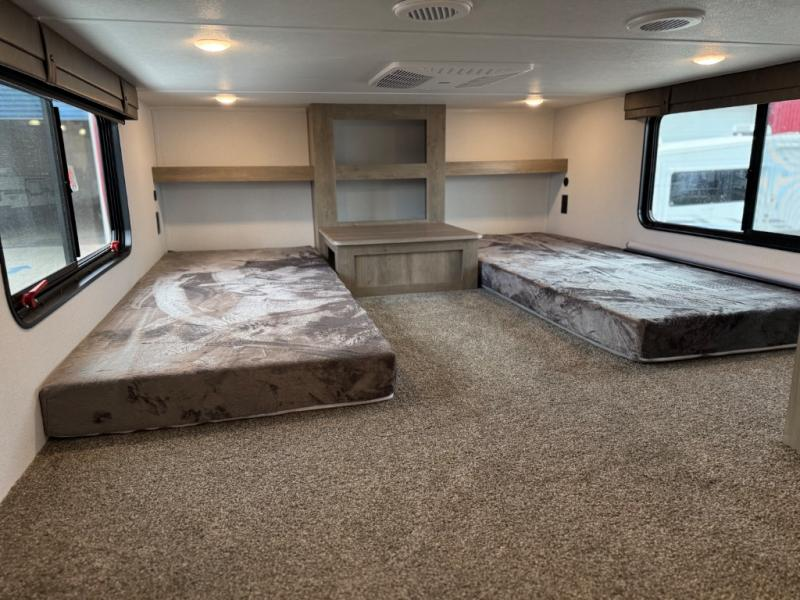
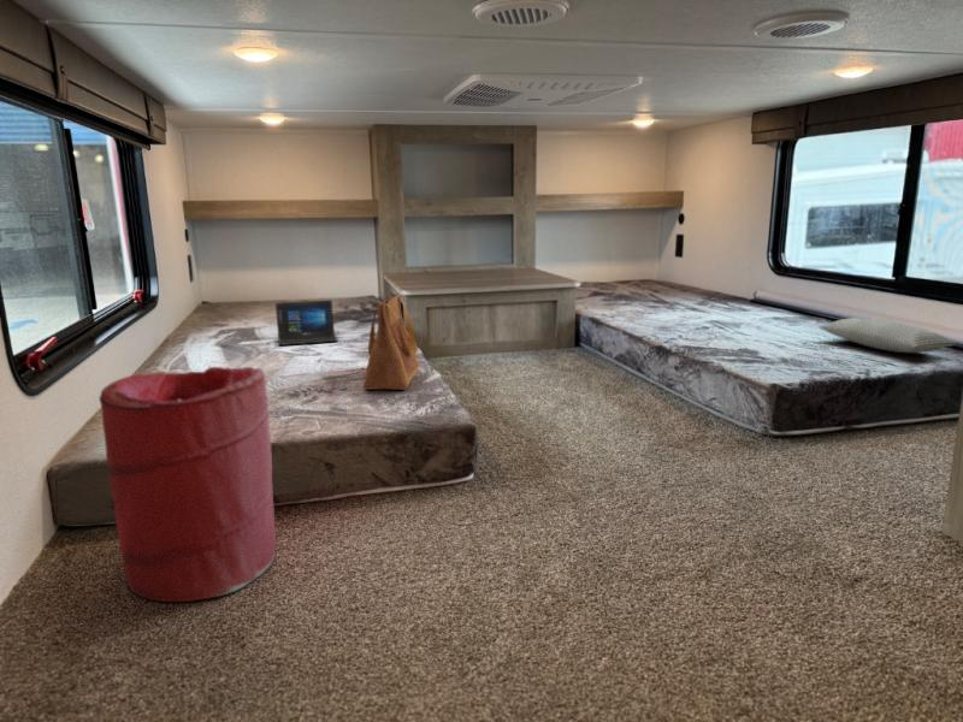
+ pillow (882, 335)
+ laundry hamper (195, 469)
+ tote bag (391, 339)
+ laptop (306, 321)
